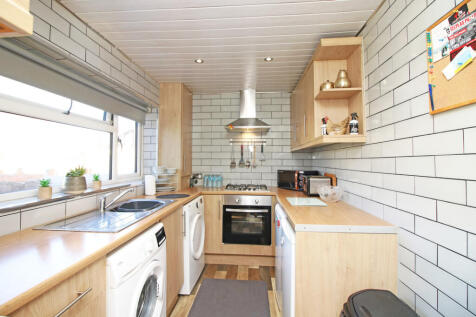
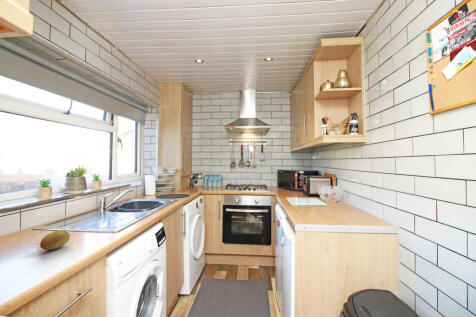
+ fruit (55, 239)
